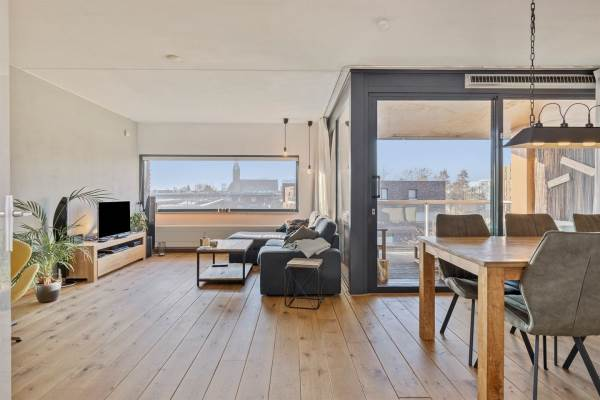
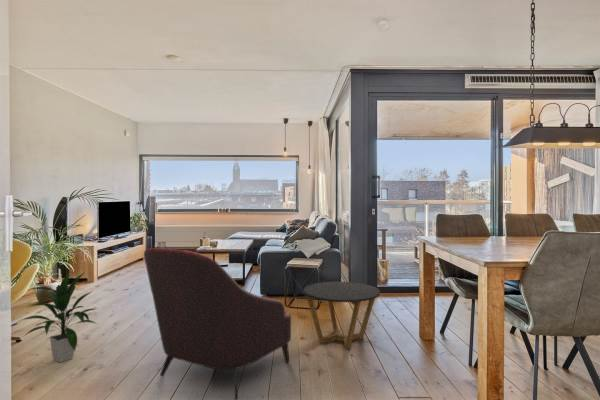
+ indoor plant (62, 317)
+ armchair (217, 307)
+ side table (335, 318)
